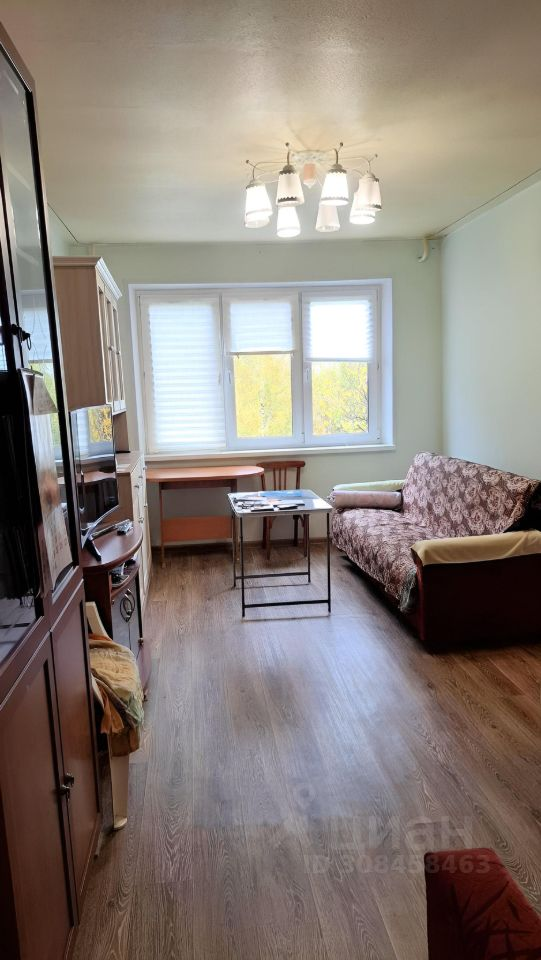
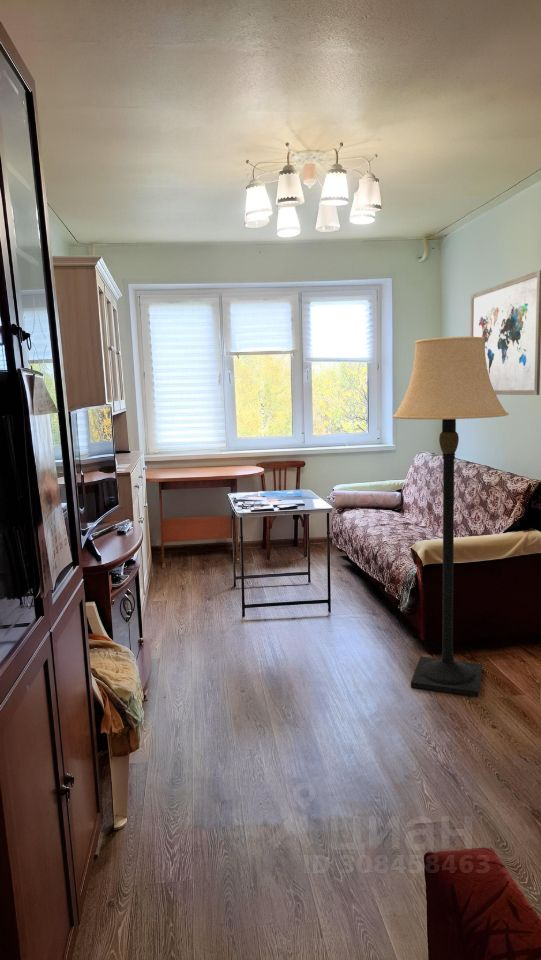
+ wall art (501, 339)
+ lamp (448, 515)
